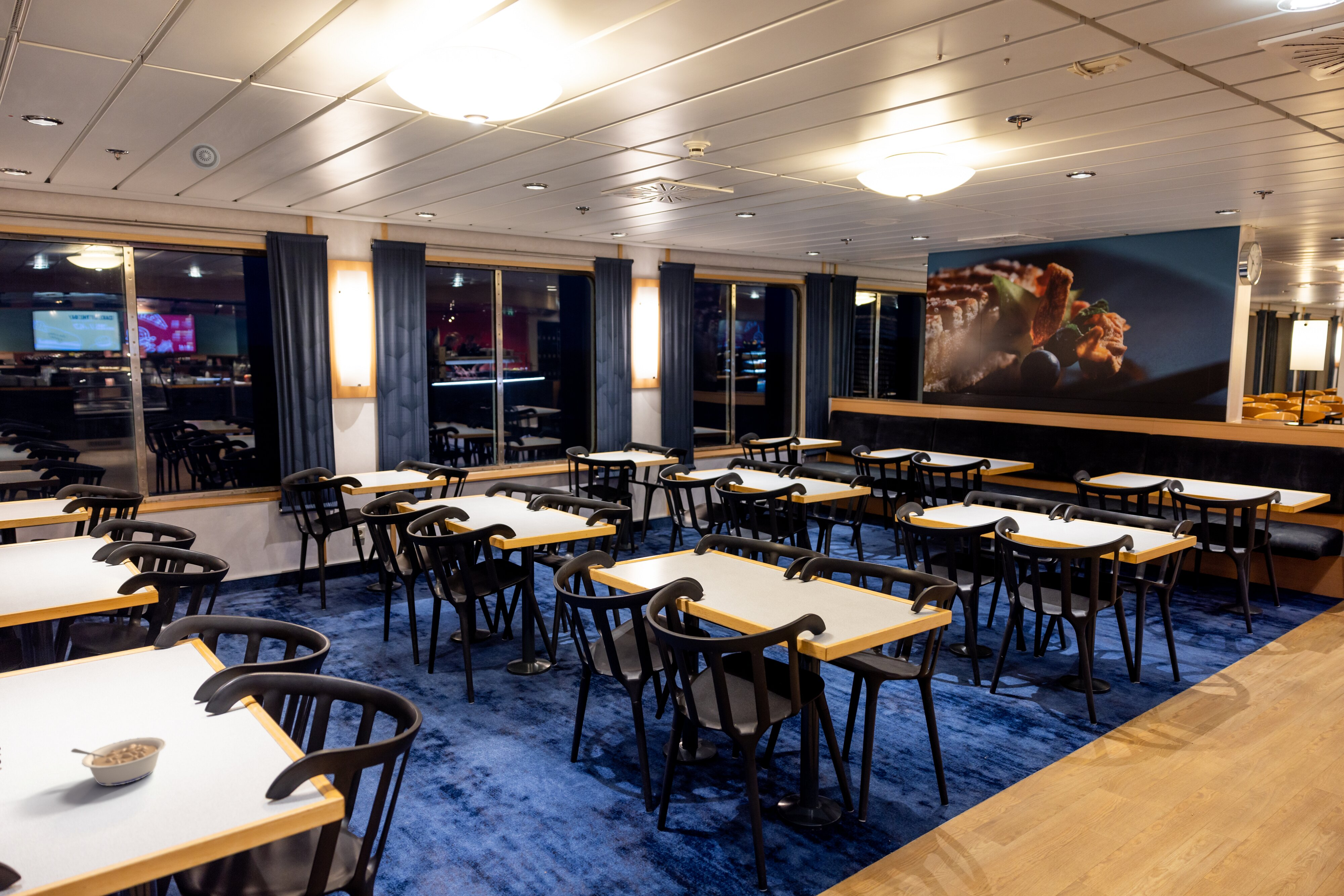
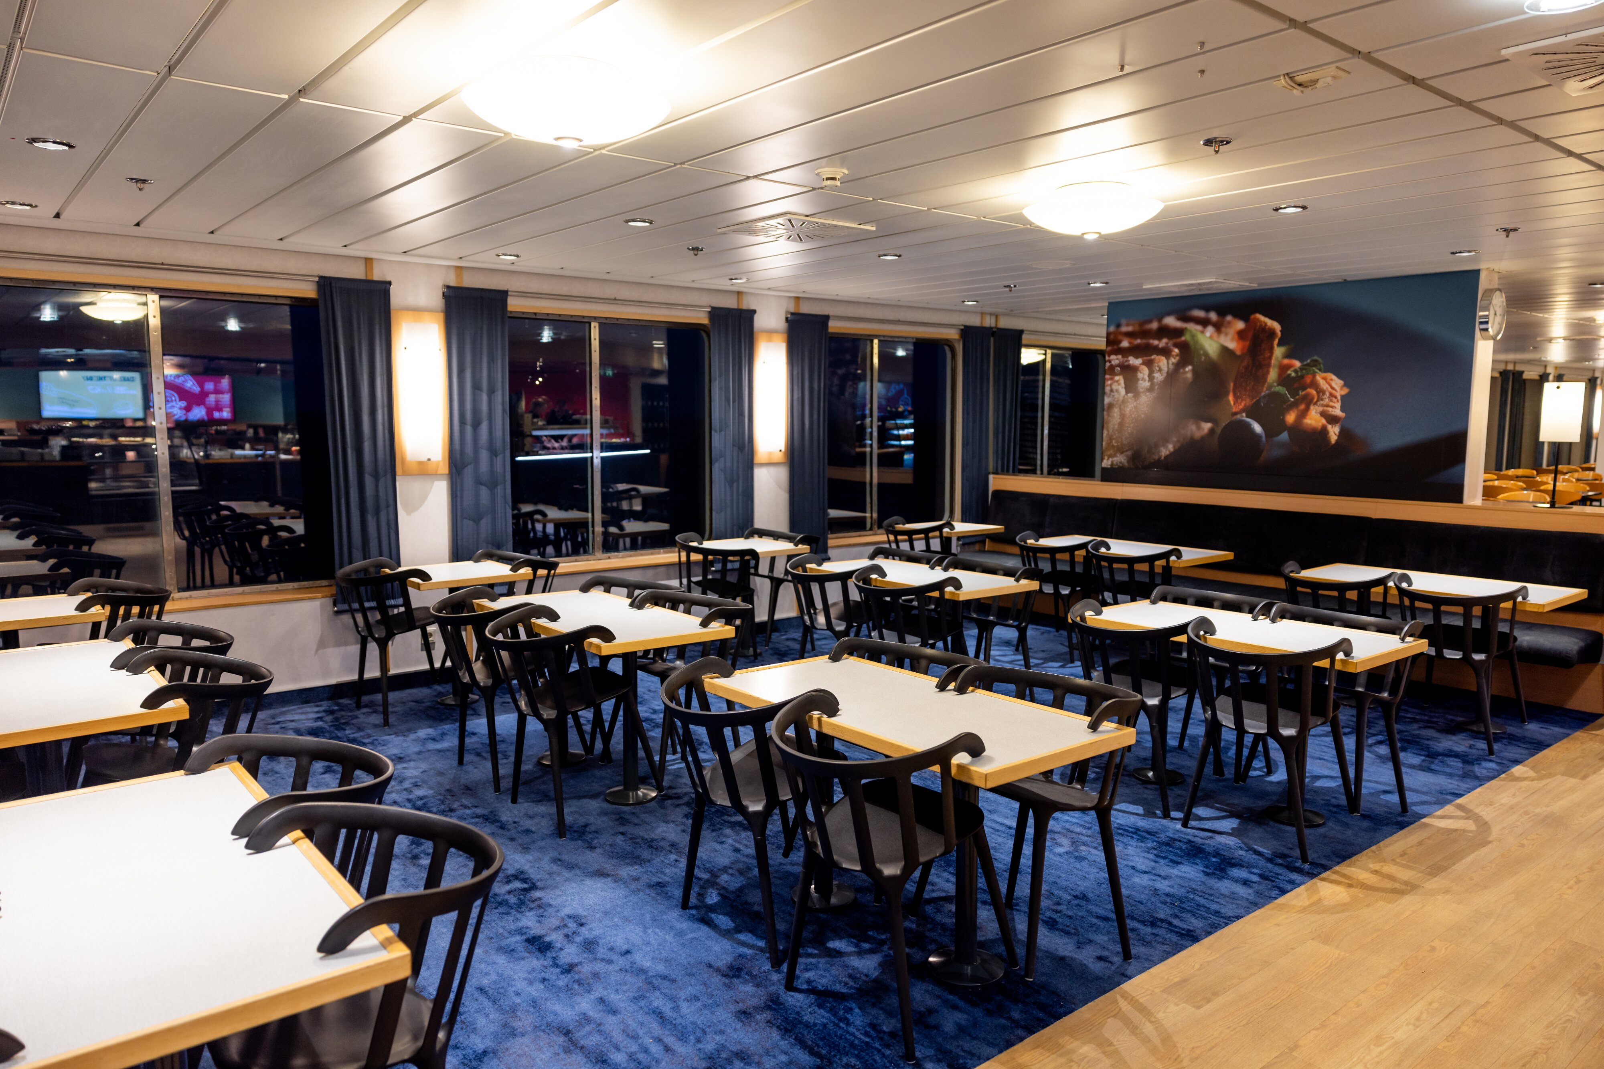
- legume (122, 762)
- smoke detector (205, 156)
